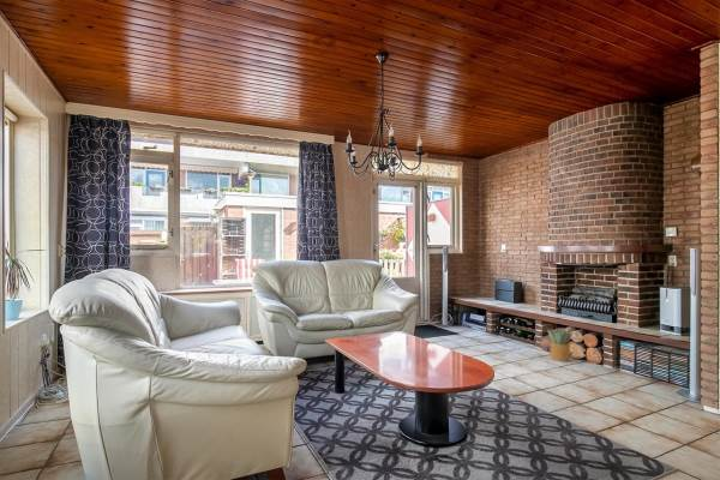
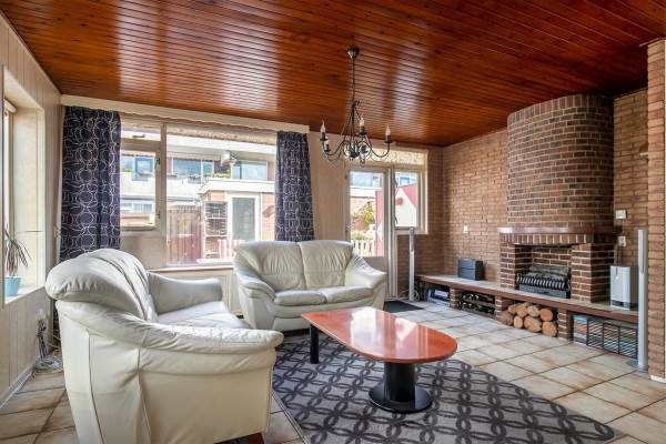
- potted plant (559, 343)
